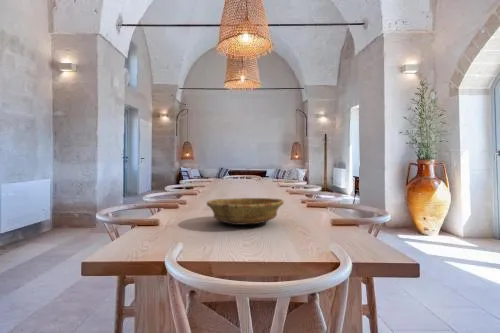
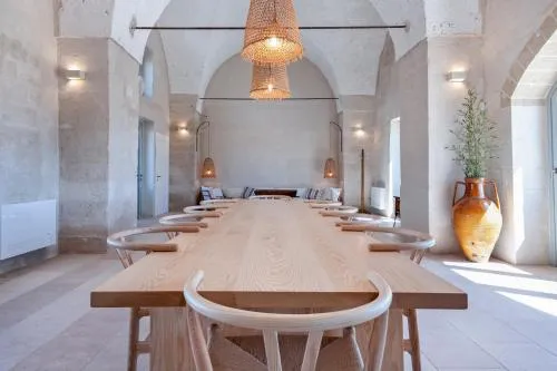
- ceramic bowl (245, 211)
